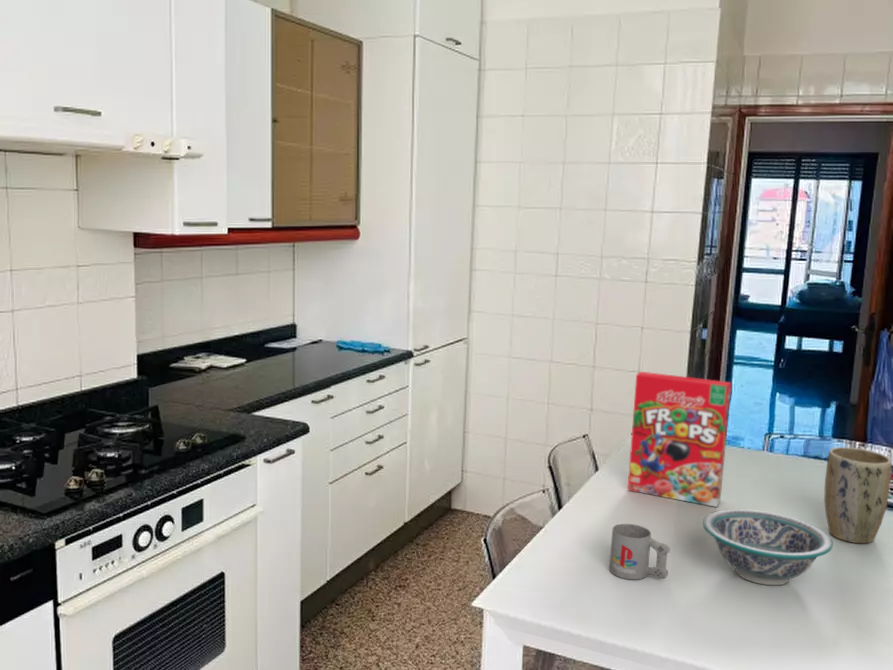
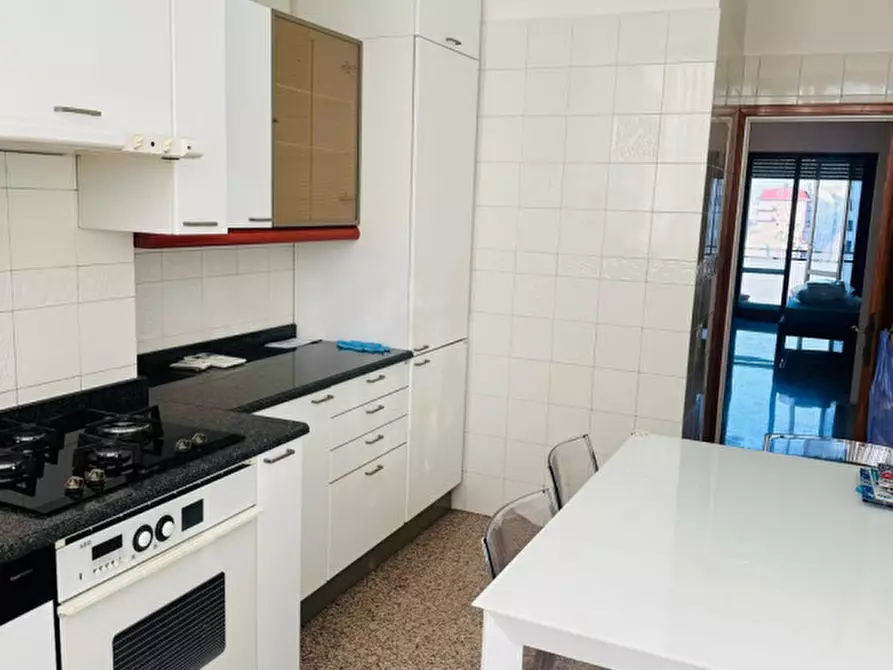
- plant pot (855, 495)
- cereal box (678, 436)
- mug (640, 553)
- bowl (763, 552)
